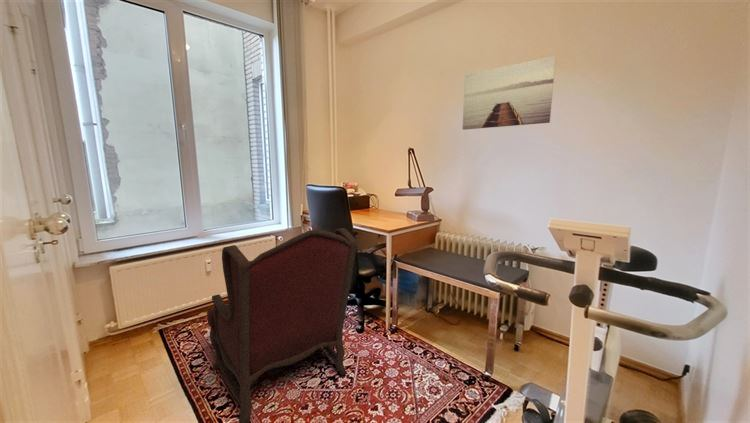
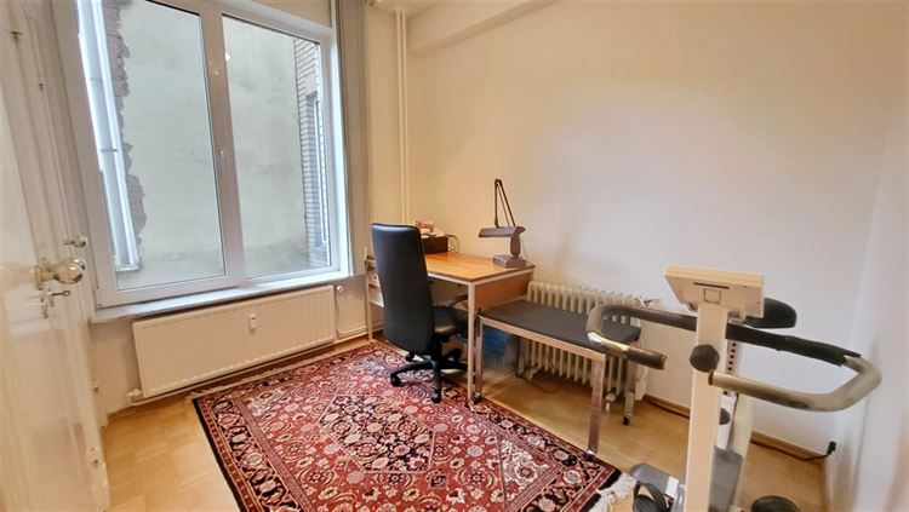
- wall art (504, 97)
- armchair (282, 300)
